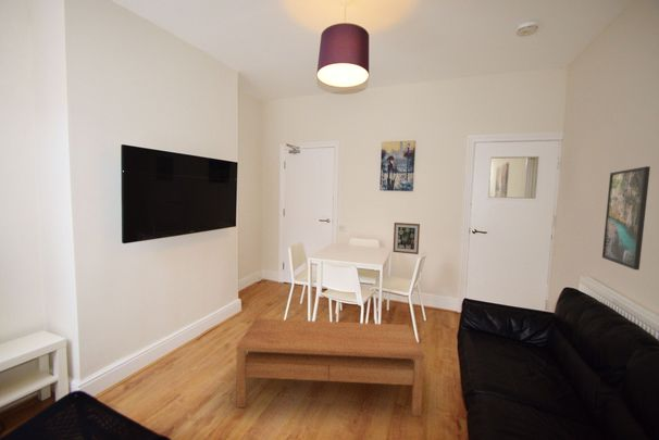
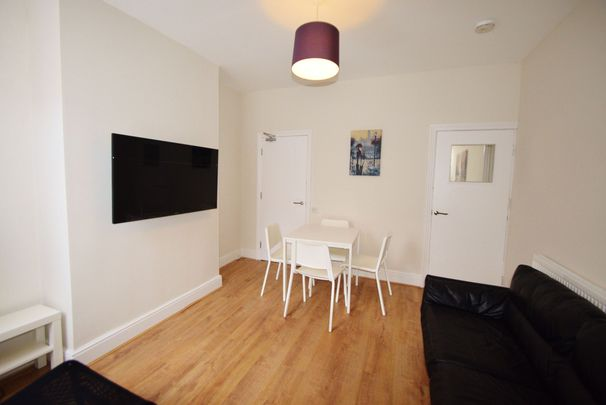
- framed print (623, 216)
- coffee table (330, 362)
- wall art (406, 238)
